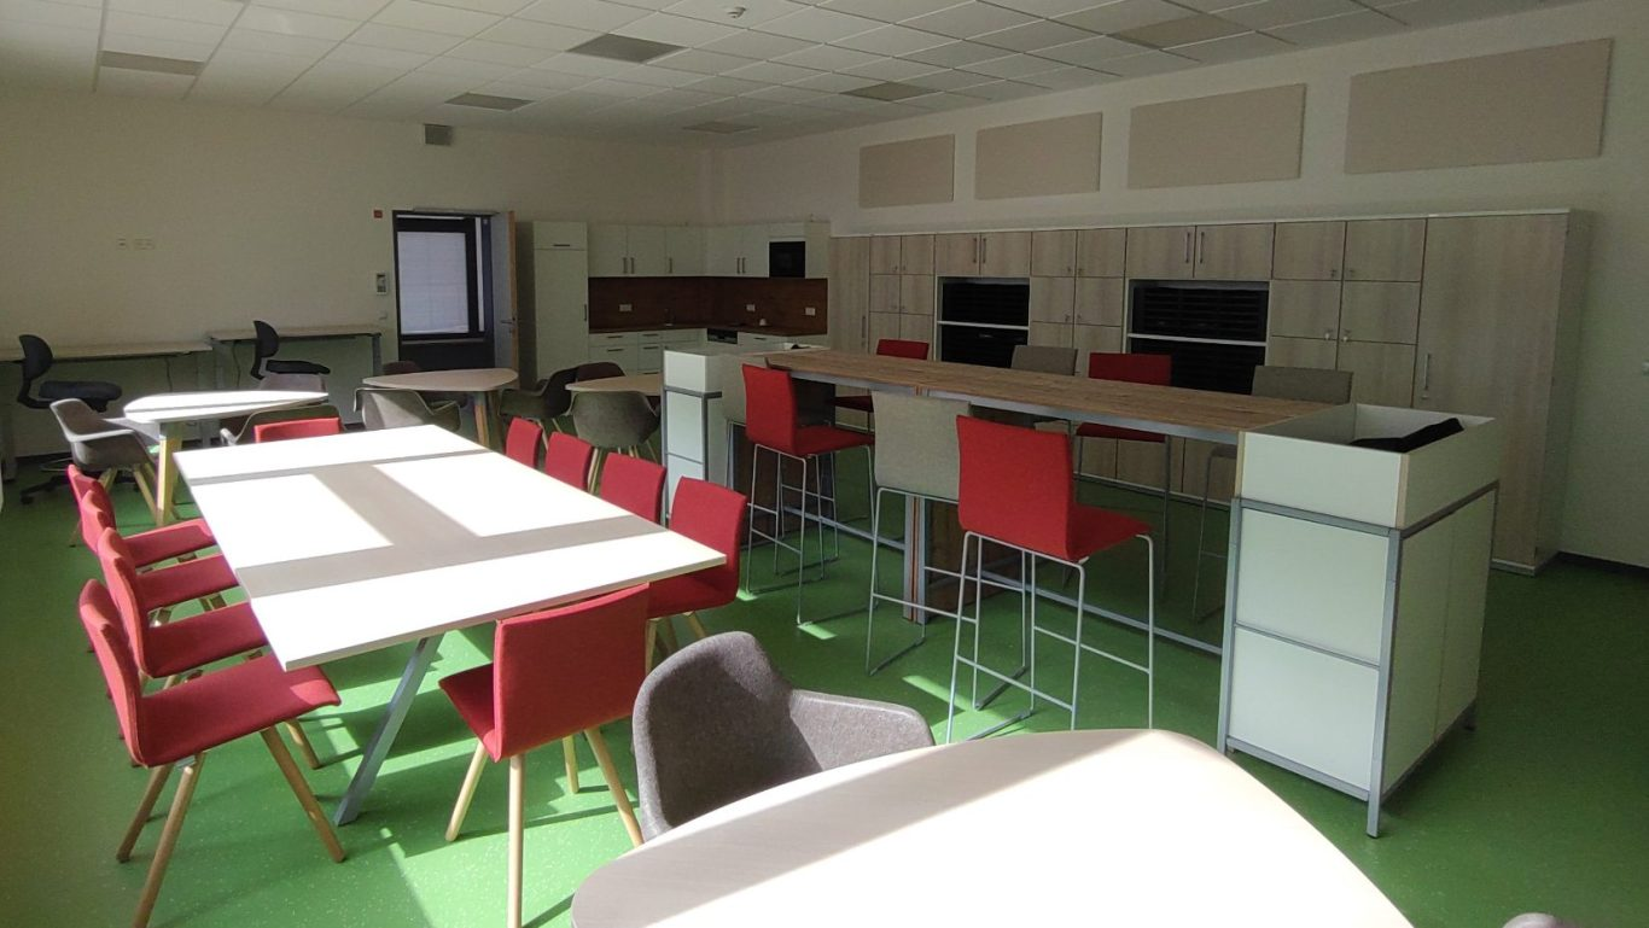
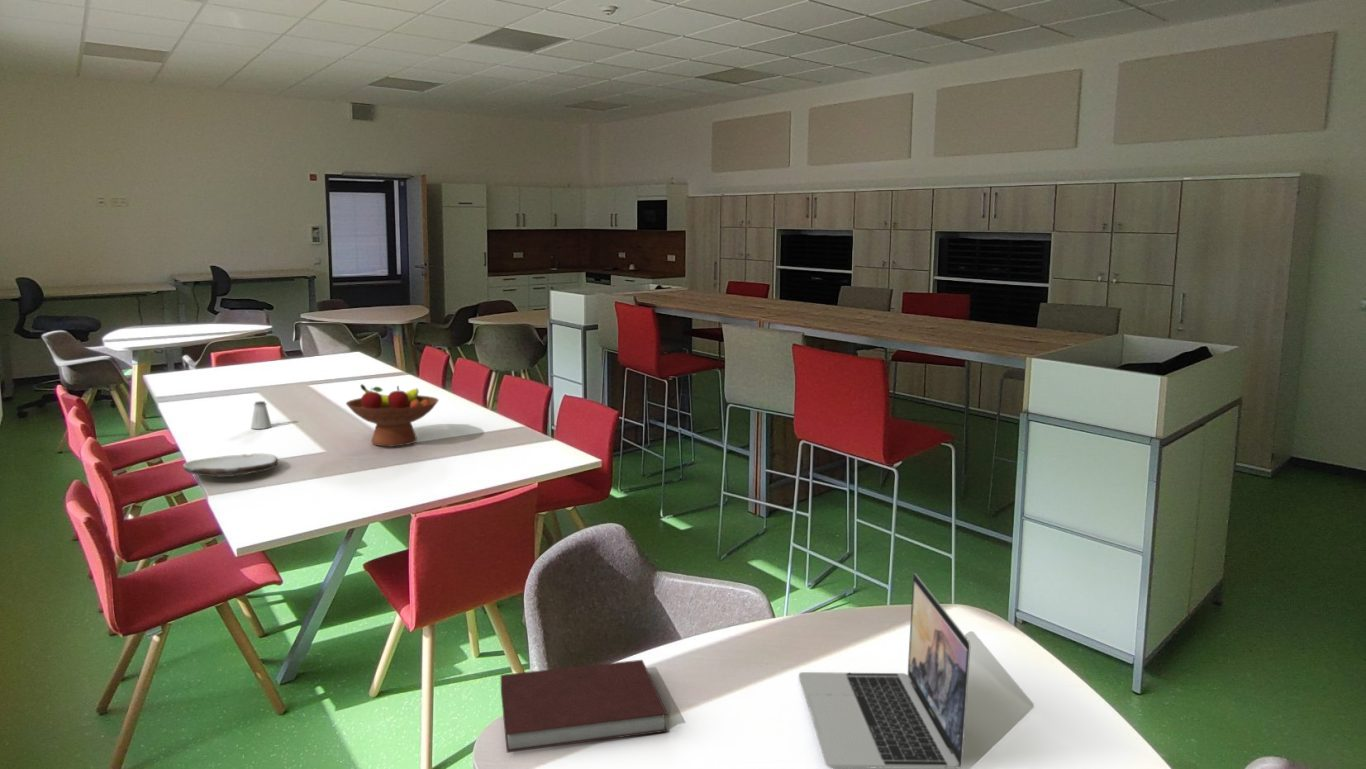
+ laptop (875, 673)
+ saltshaker (260, 414)
+ notebook (580, 701)
+ plate (232, 465)
+ fruit bowl (393, 414)
